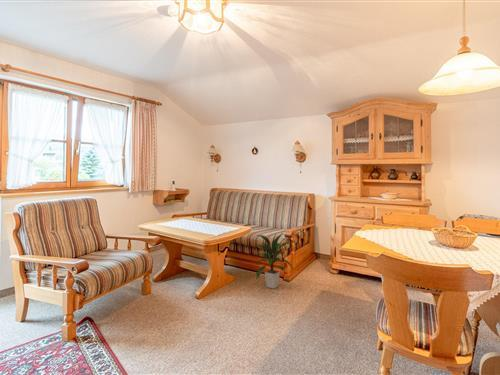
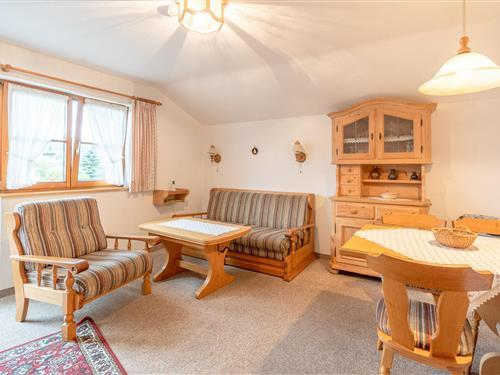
- indoor plant (270, 258)
